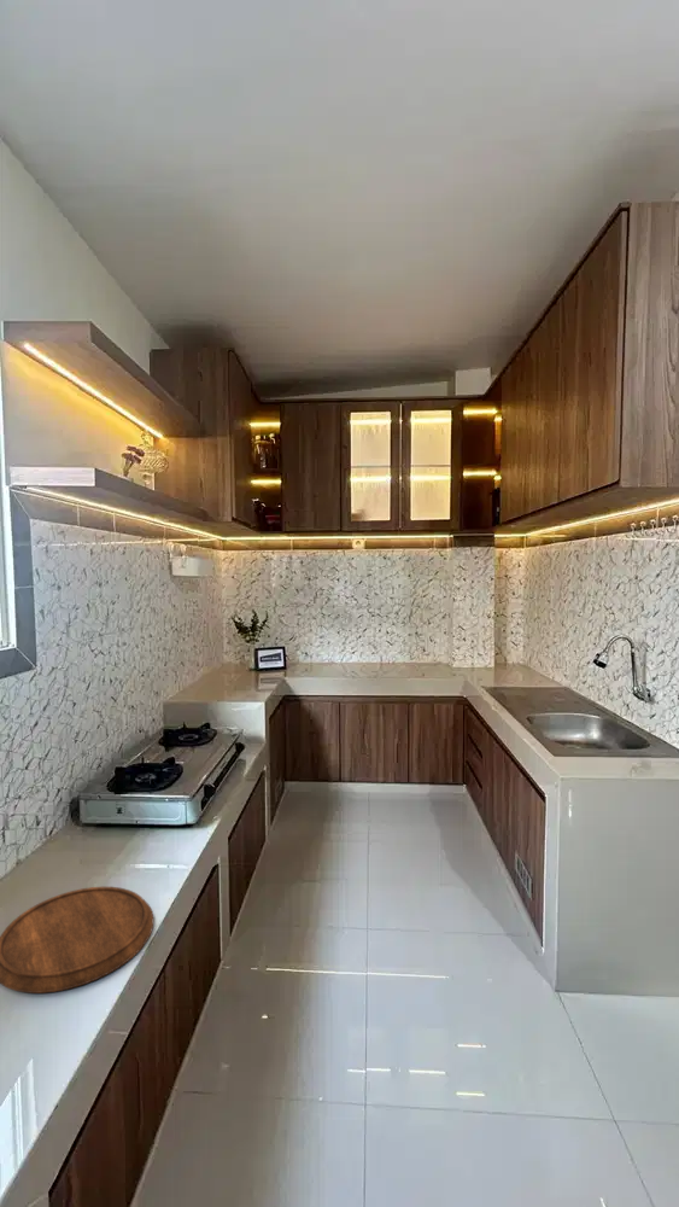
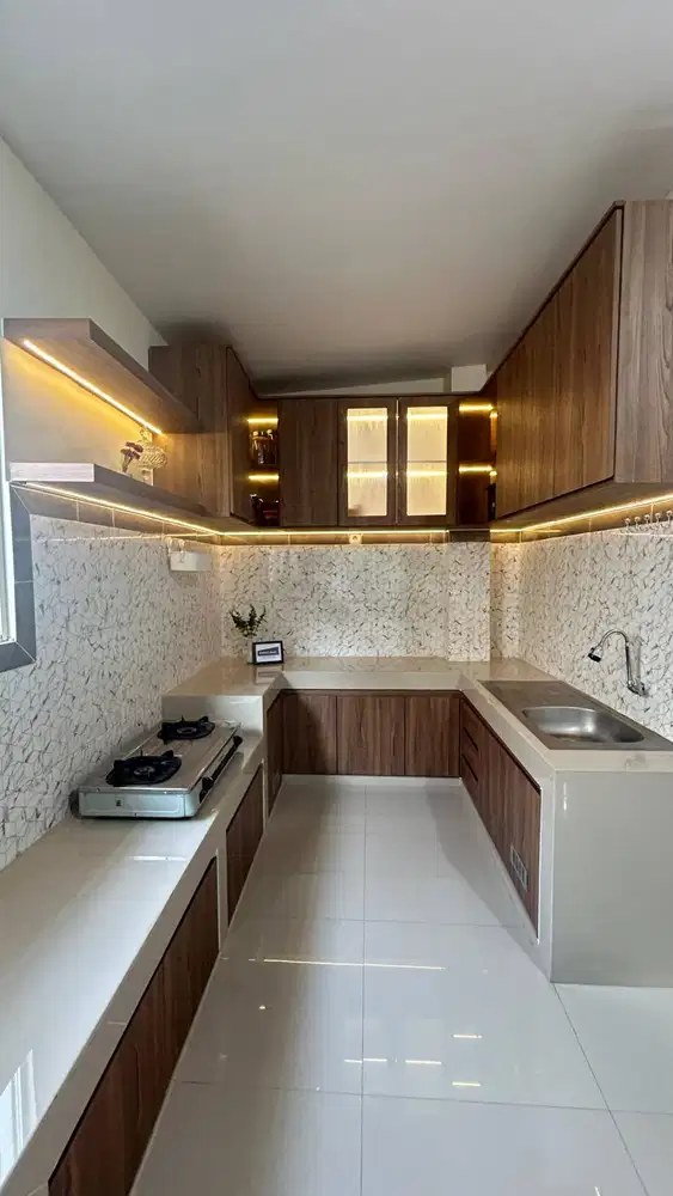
- cutting board (76, 931)
